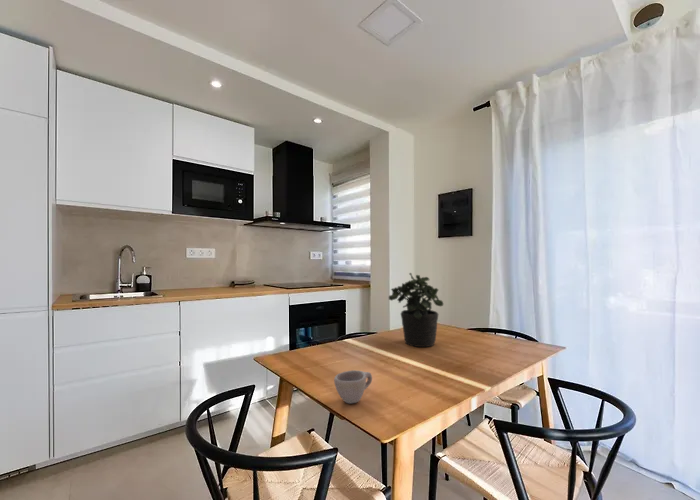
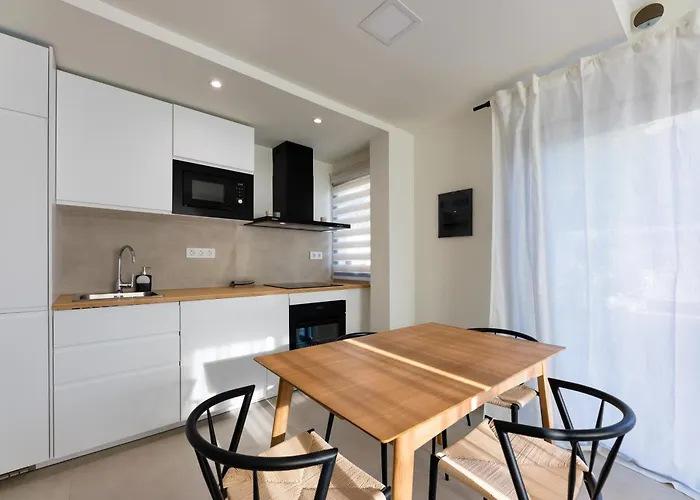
- potted plant (416, 307)
- cup (354, 386)
